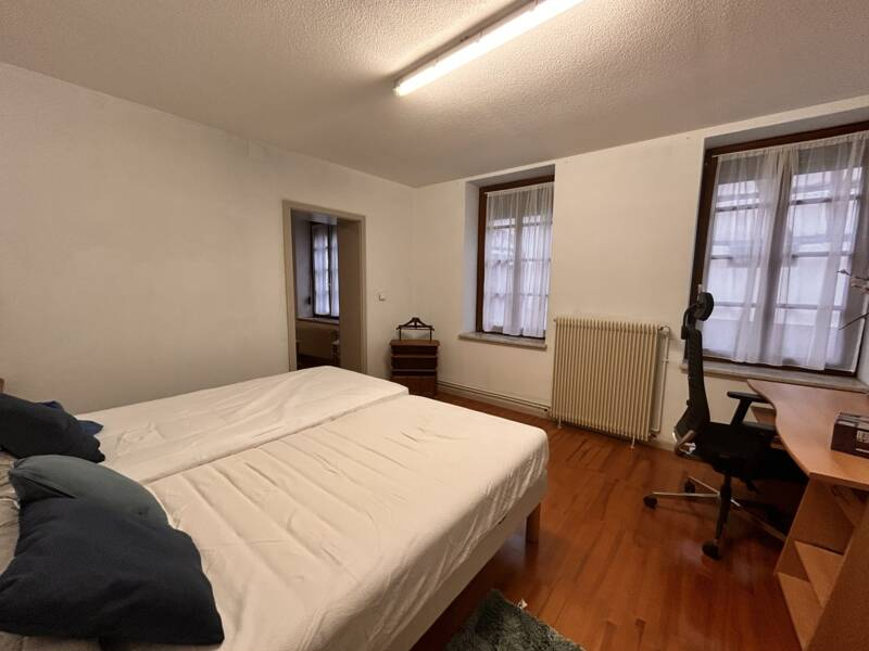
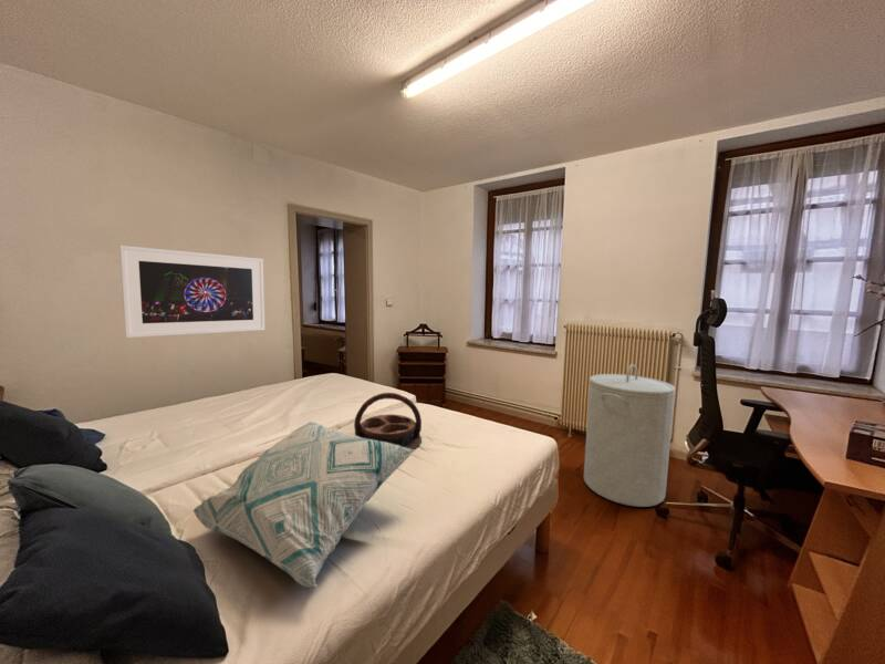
+ serving tray (387, 416)
+ decorative pillow (311, 484)
+ laundry hamper (626, 426)
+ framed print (201, 293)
